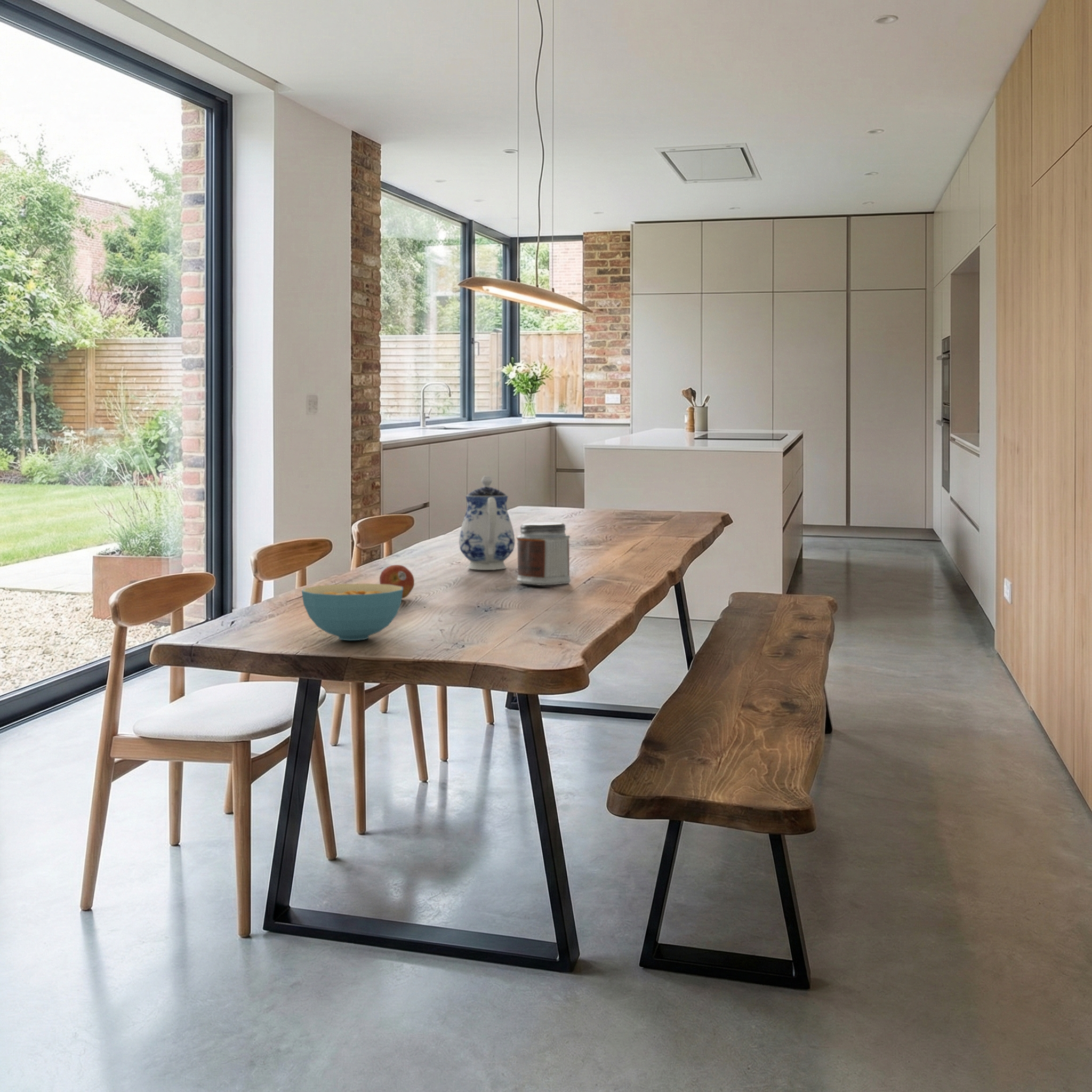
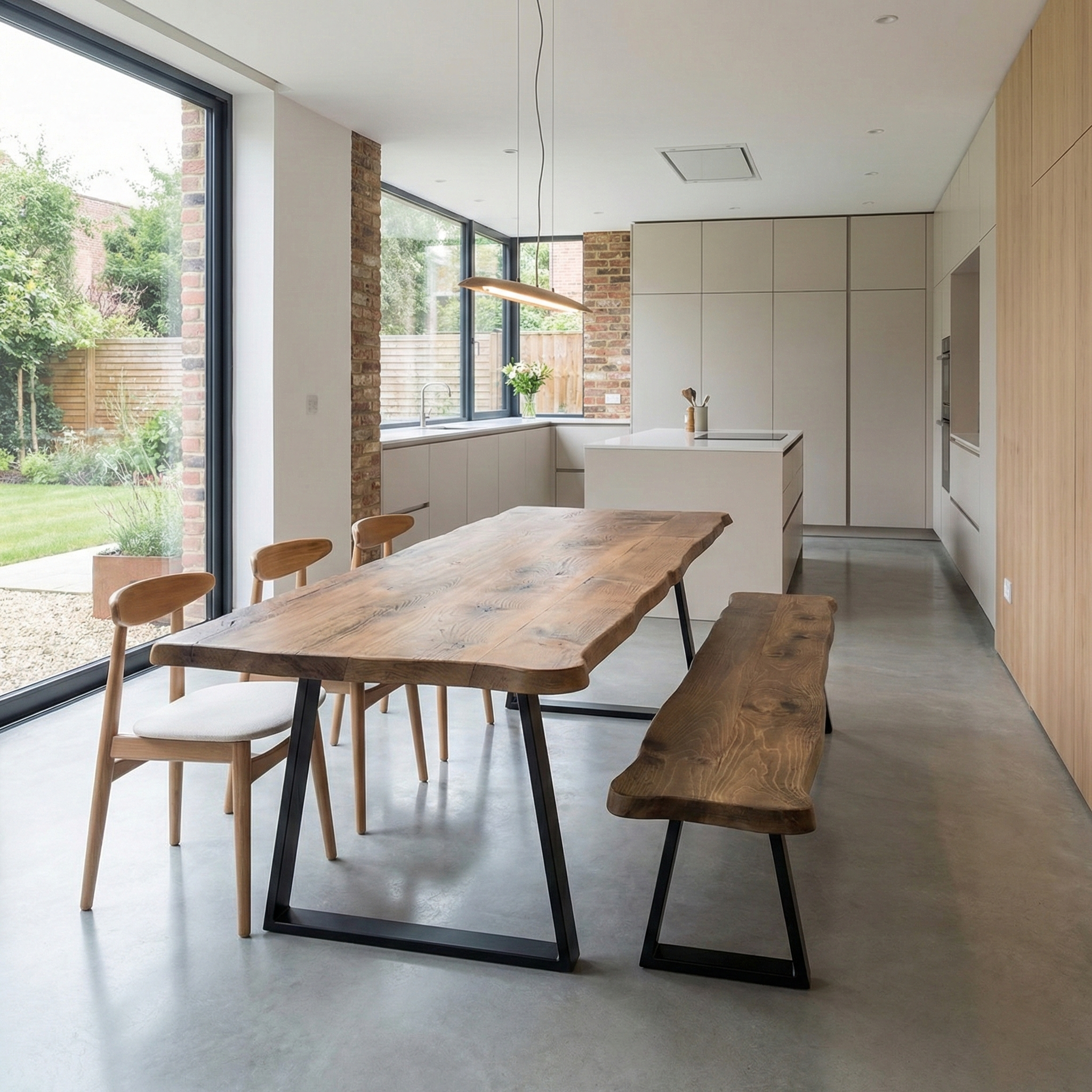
- teapot (487, 522)
- jar (543, 553)
- cereal bowl (353, 613)
- fruit (397, 582)
